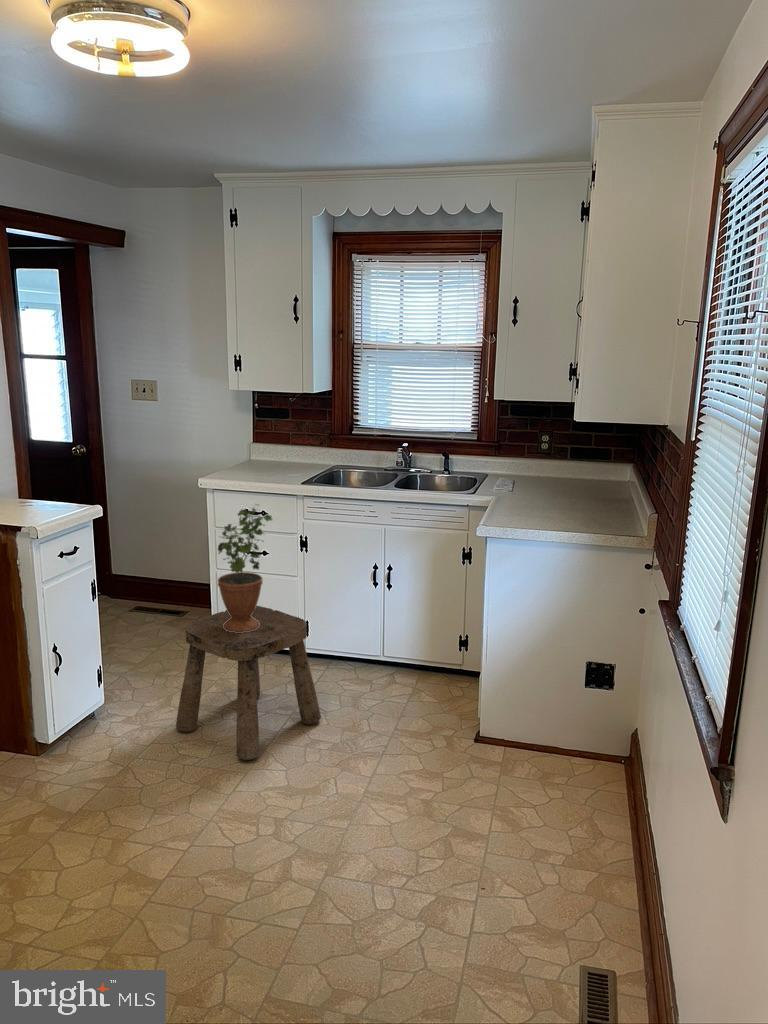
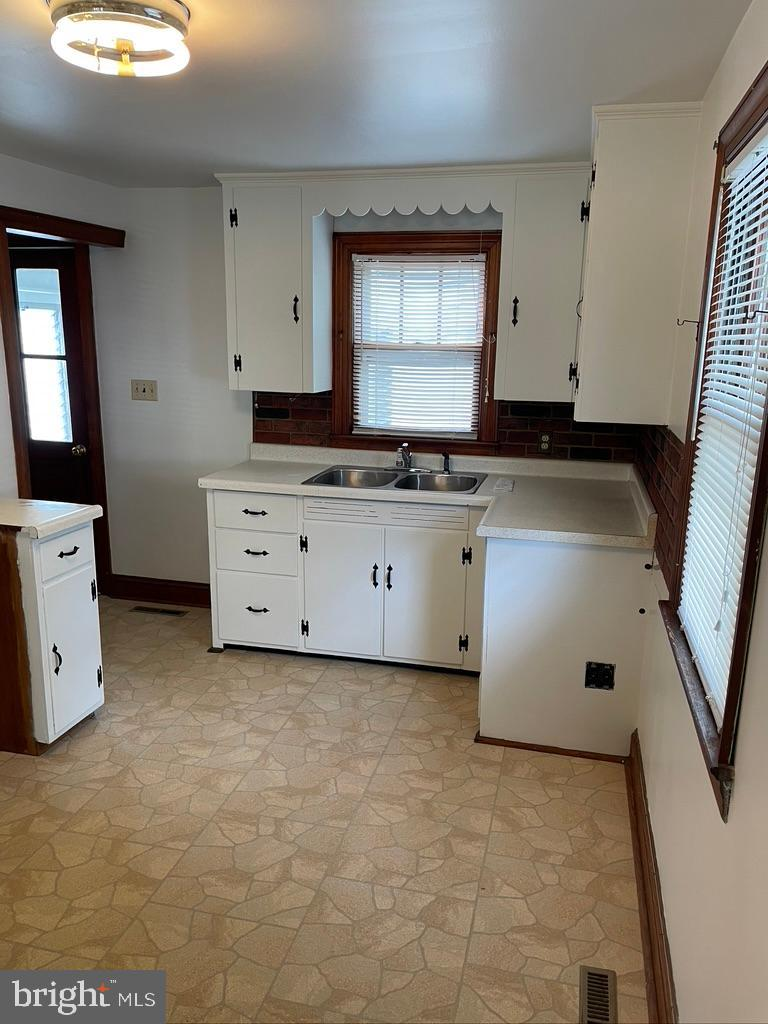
- potted plant (244, 564)
- stool (248, 675)
